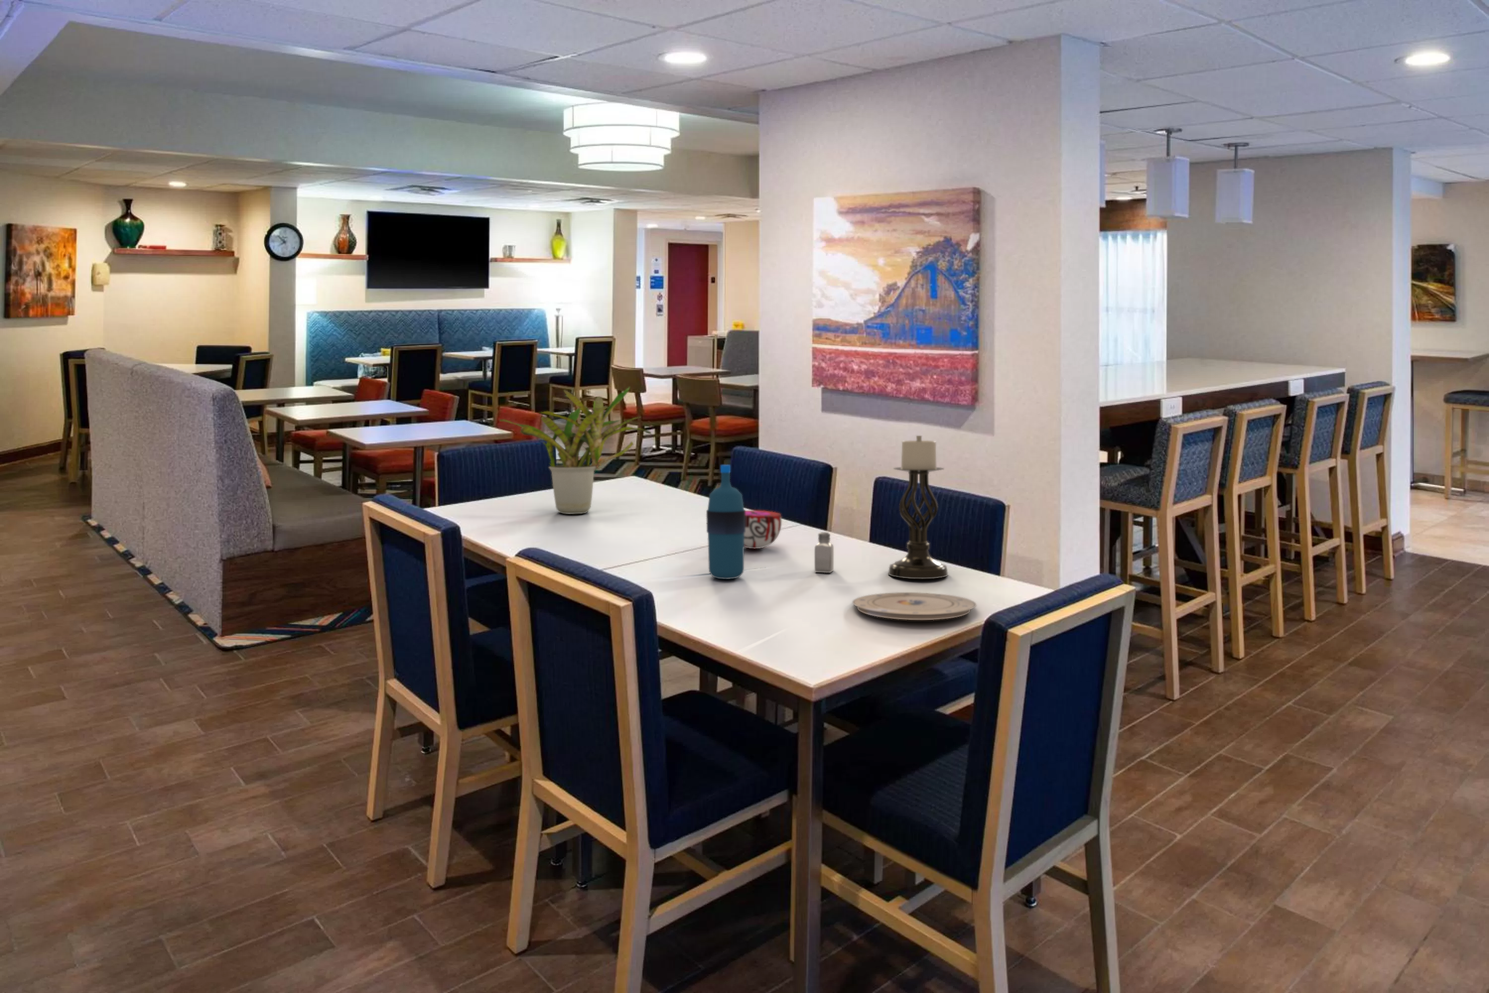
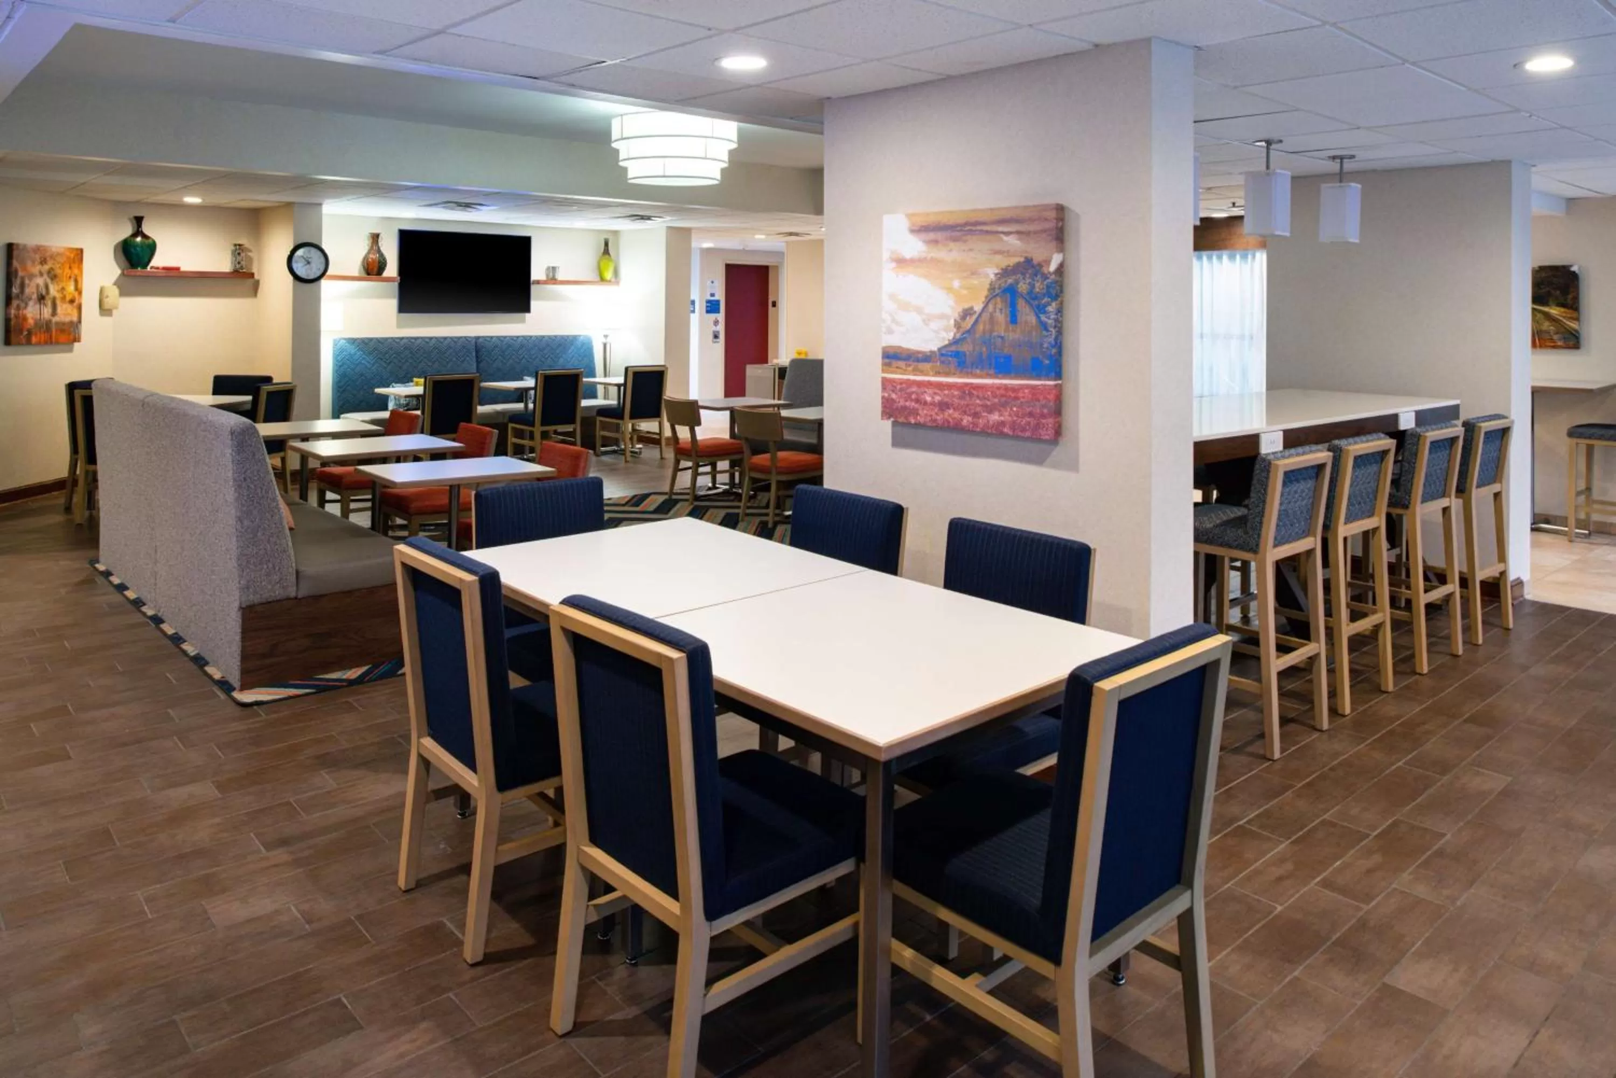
- plate (914, 605)
- decorative bowl (754, 530)
- potted plant (585, 449)
- saltshaker (824, 552)
- water bottle (725, 521)
- candle holder (919, 505)
